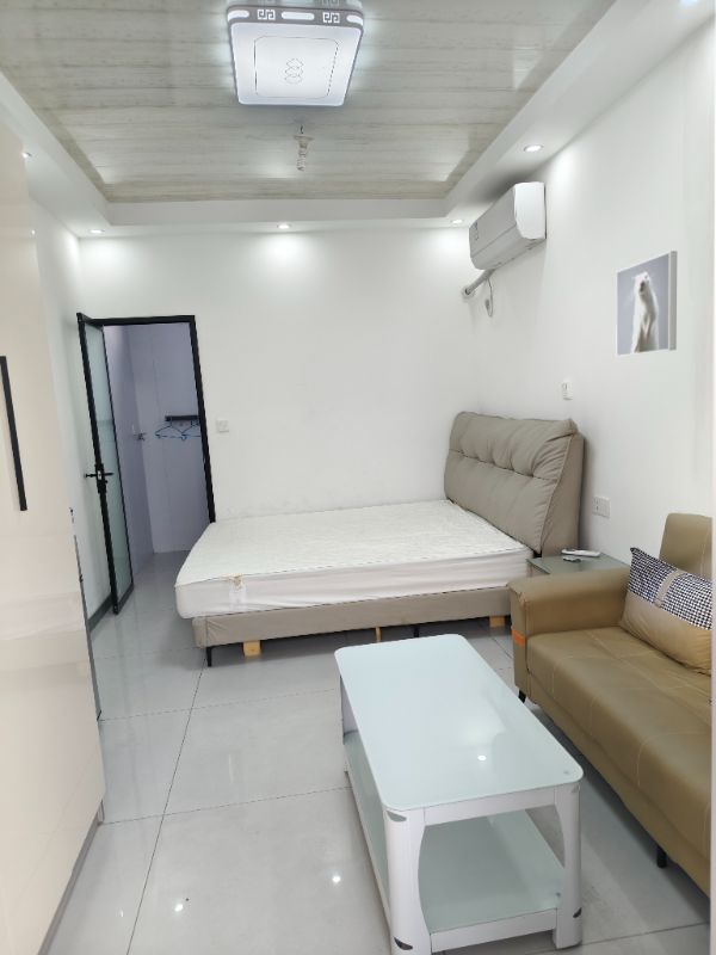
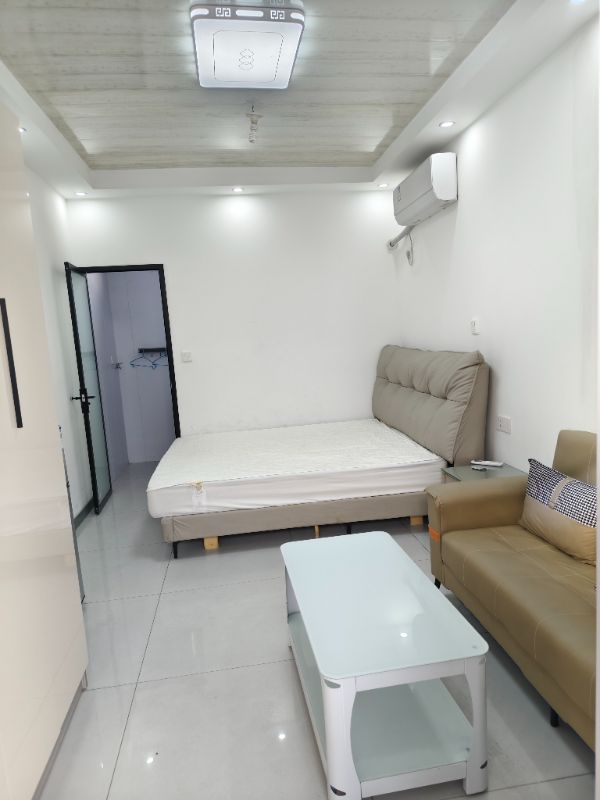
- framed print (643, 308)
